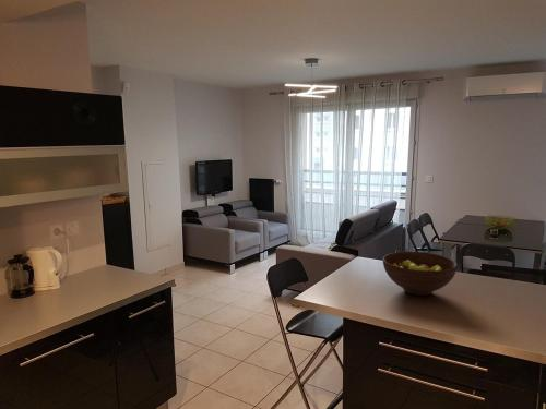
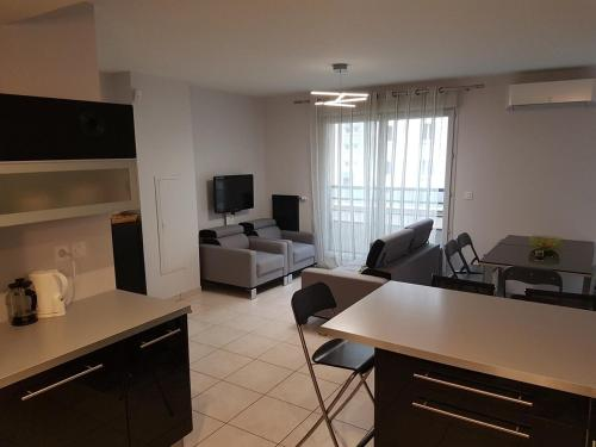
- fruit bowl (418, 276)
